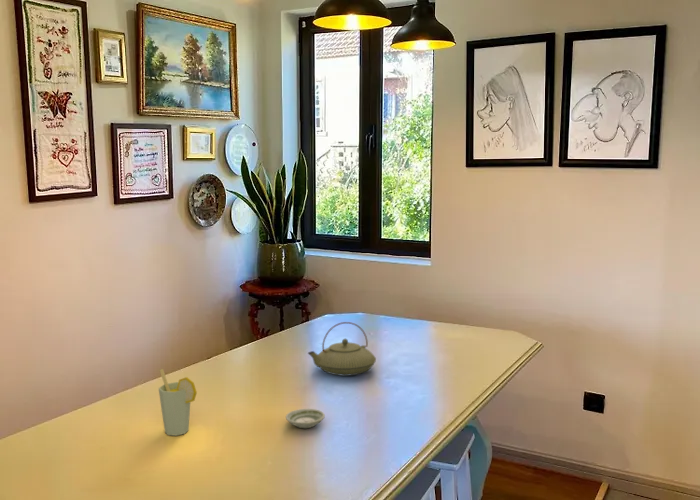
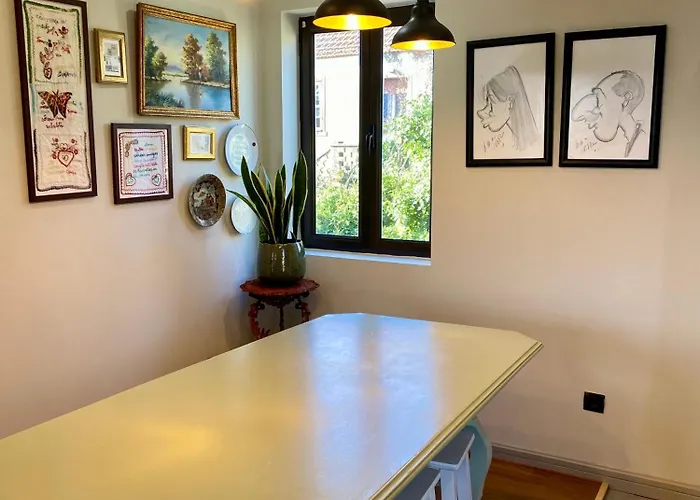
- cup (178, 402)
- teapot (341, 346)
- saucer (305, 419)
